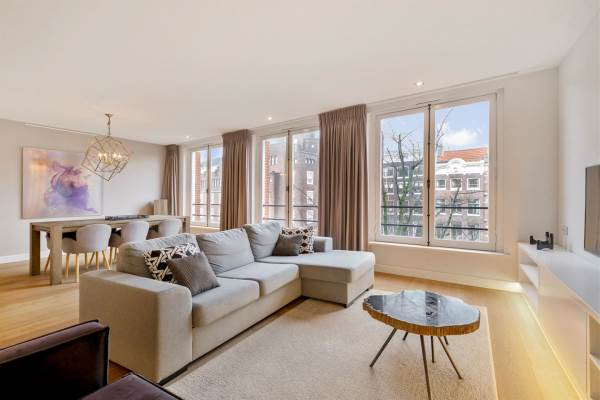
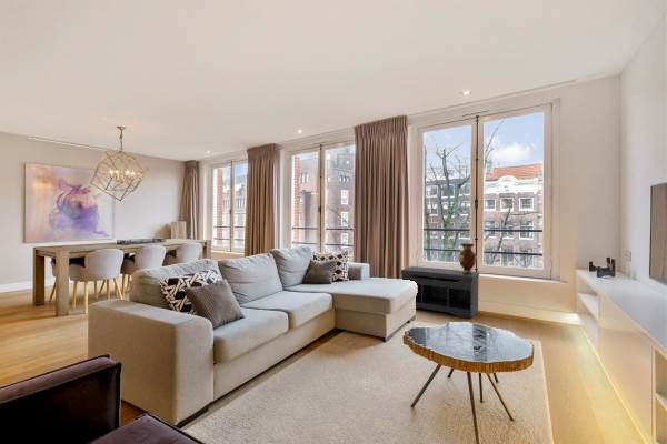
+ decorative urn (467, 258)
+ bench (439, 289)
